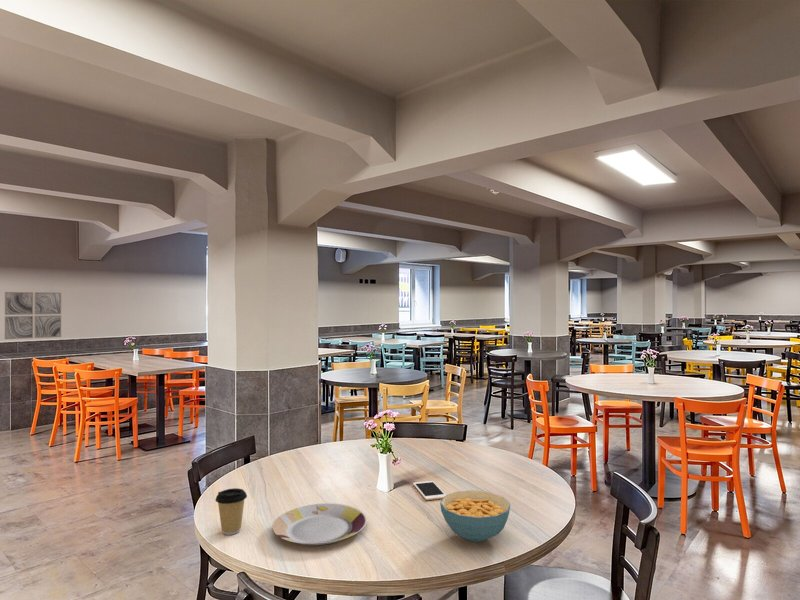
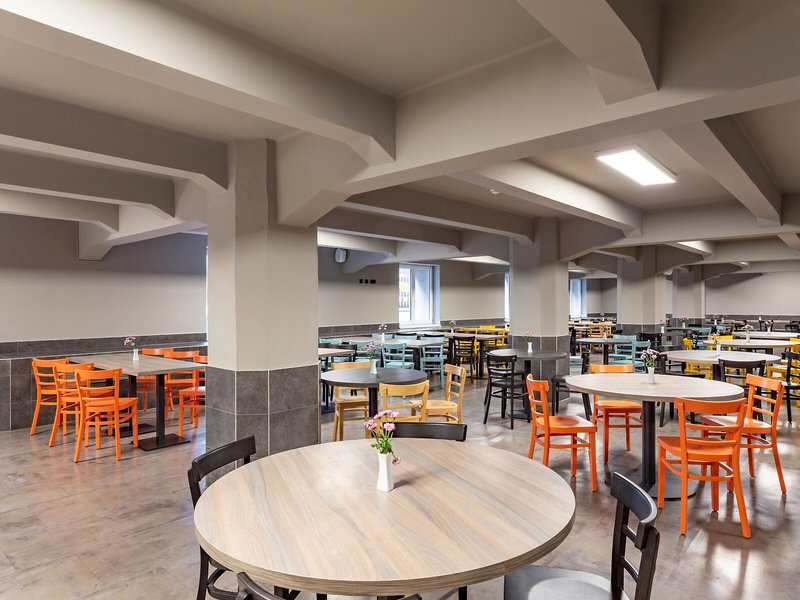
- cell phone (429, 490)
- coffee cup (231, 511)
- cereal bowl (475, 520)
- wall art (34, 314)
- plate (320, 525)
